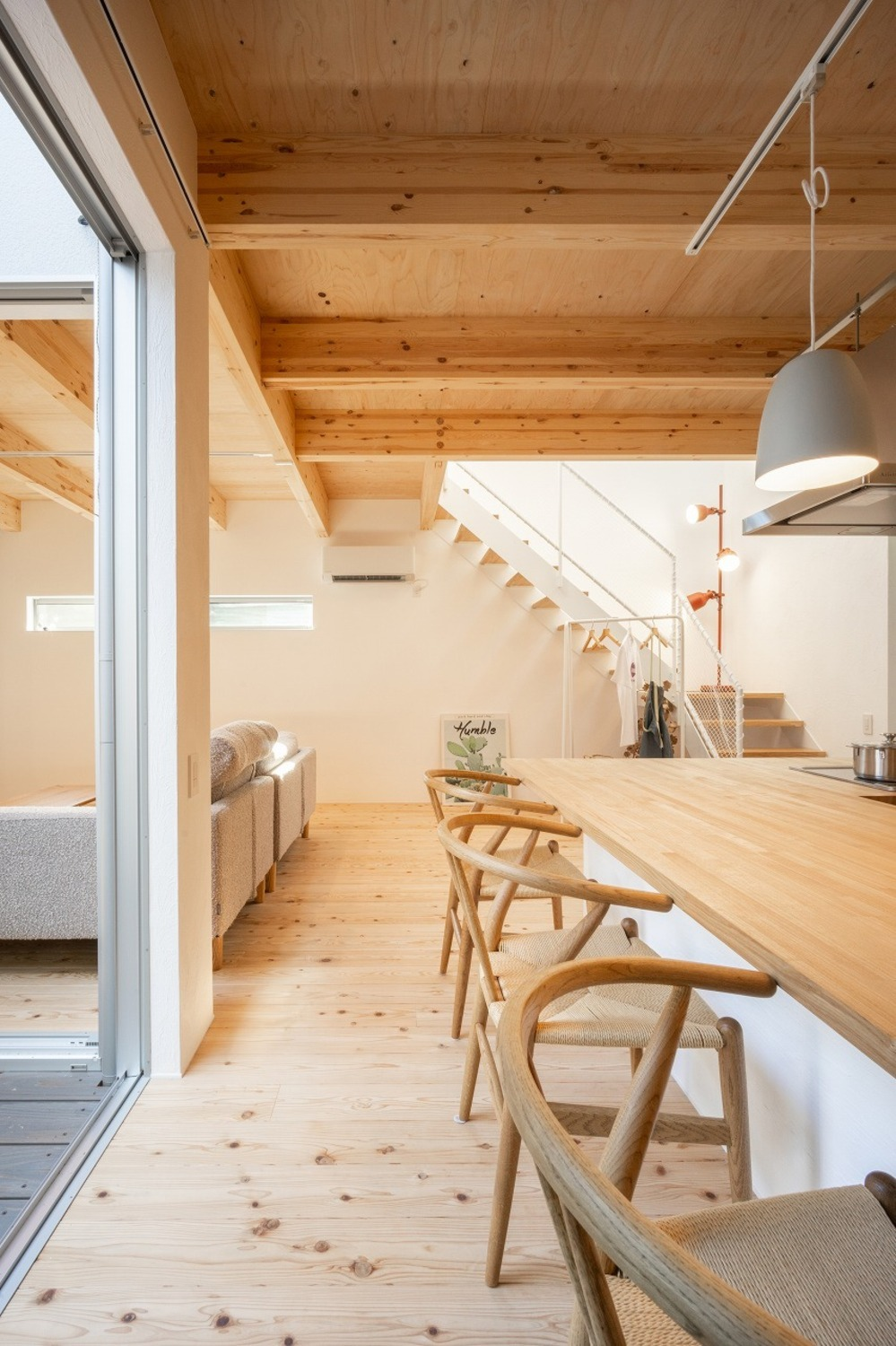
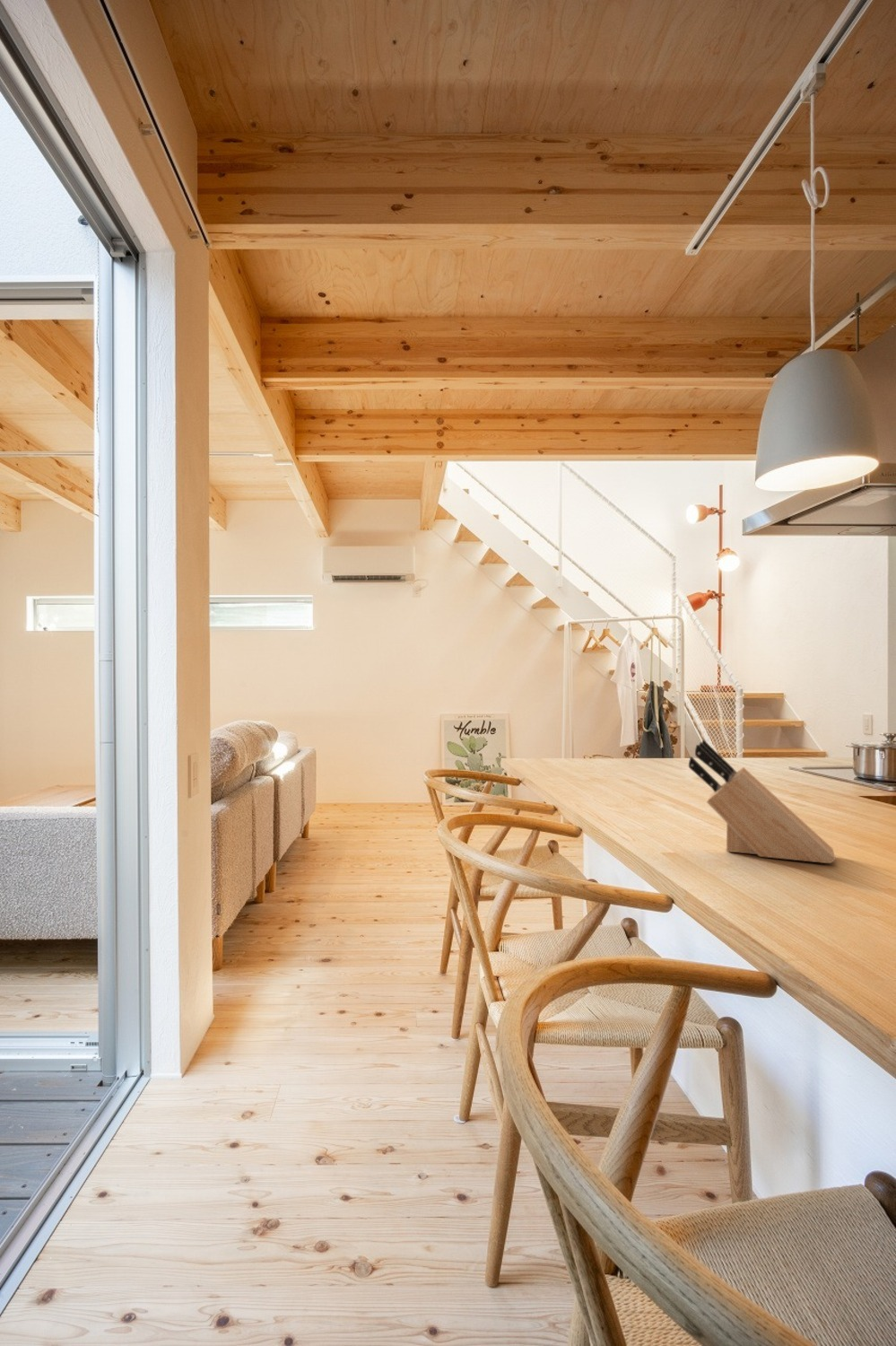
+ knife block (758, 797)
